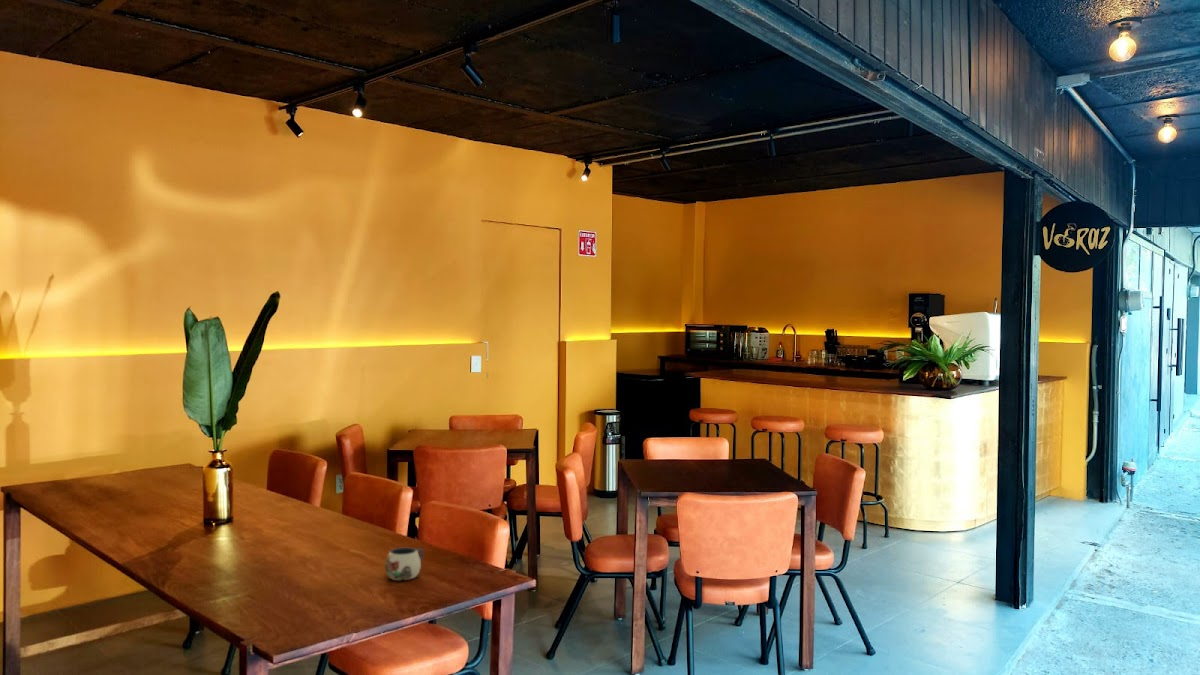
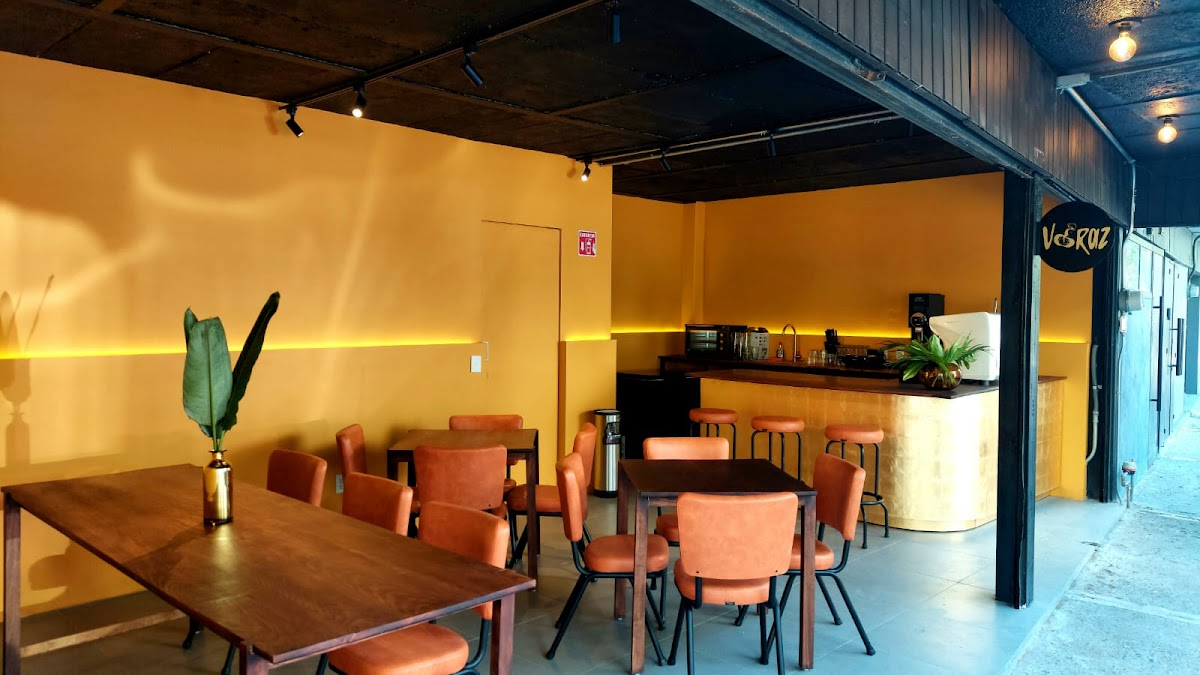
- mug (406, 562)
